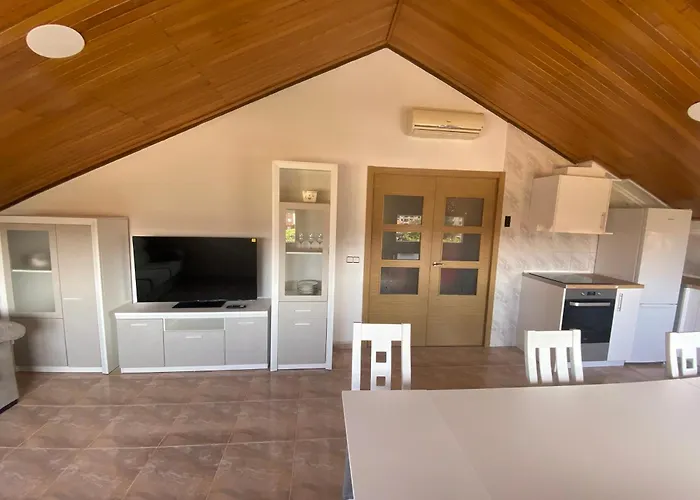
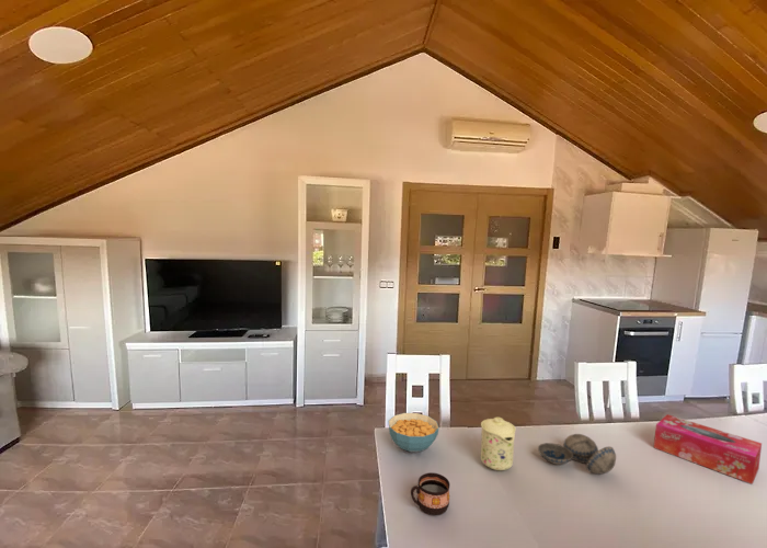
+ cup (431, 493)
+ mug (495, 441)
+ decorative bowl (577, 446)
+ tissue box (705, 445)
+ cereal bowl (412, 435)
